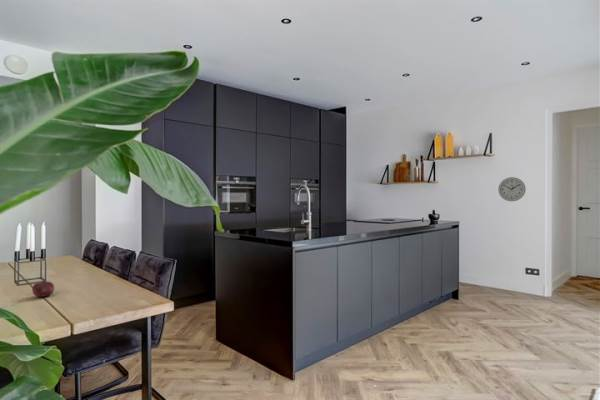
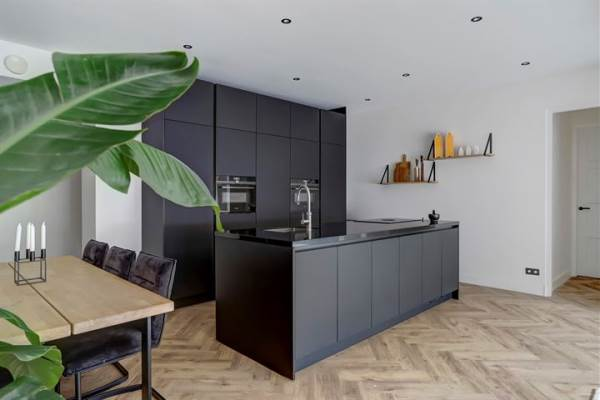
- wall clock (511, 189)
- apple (43, 287)
